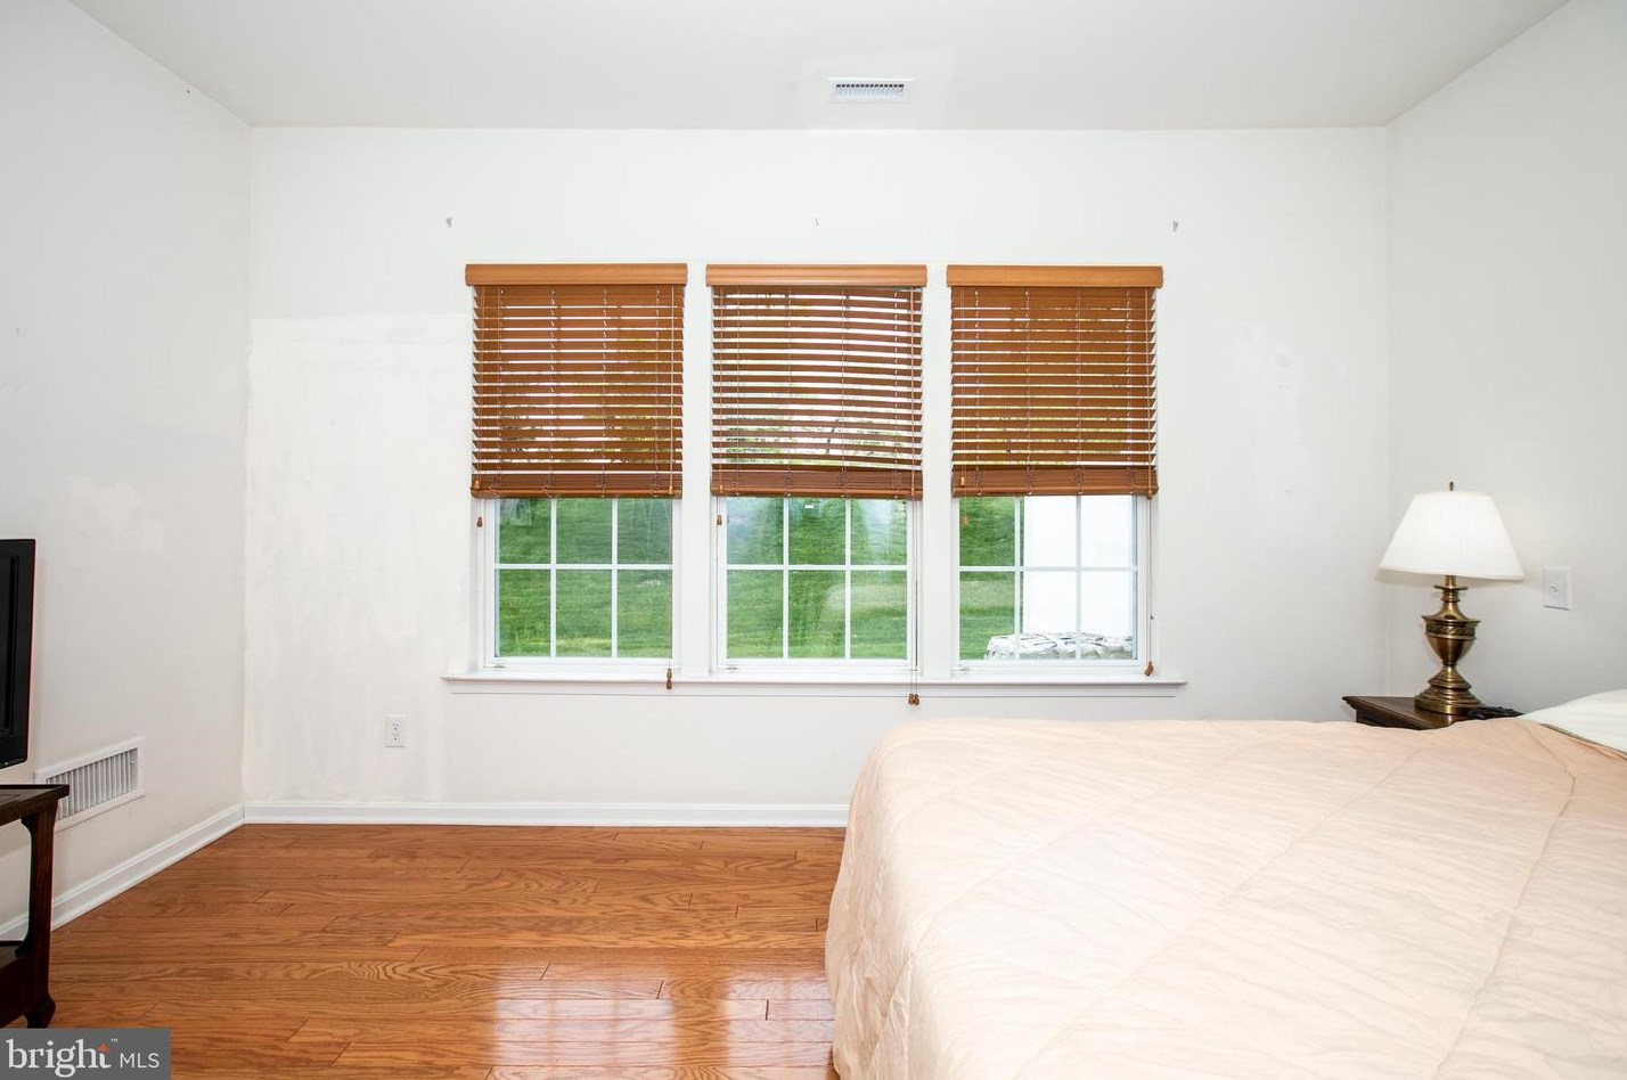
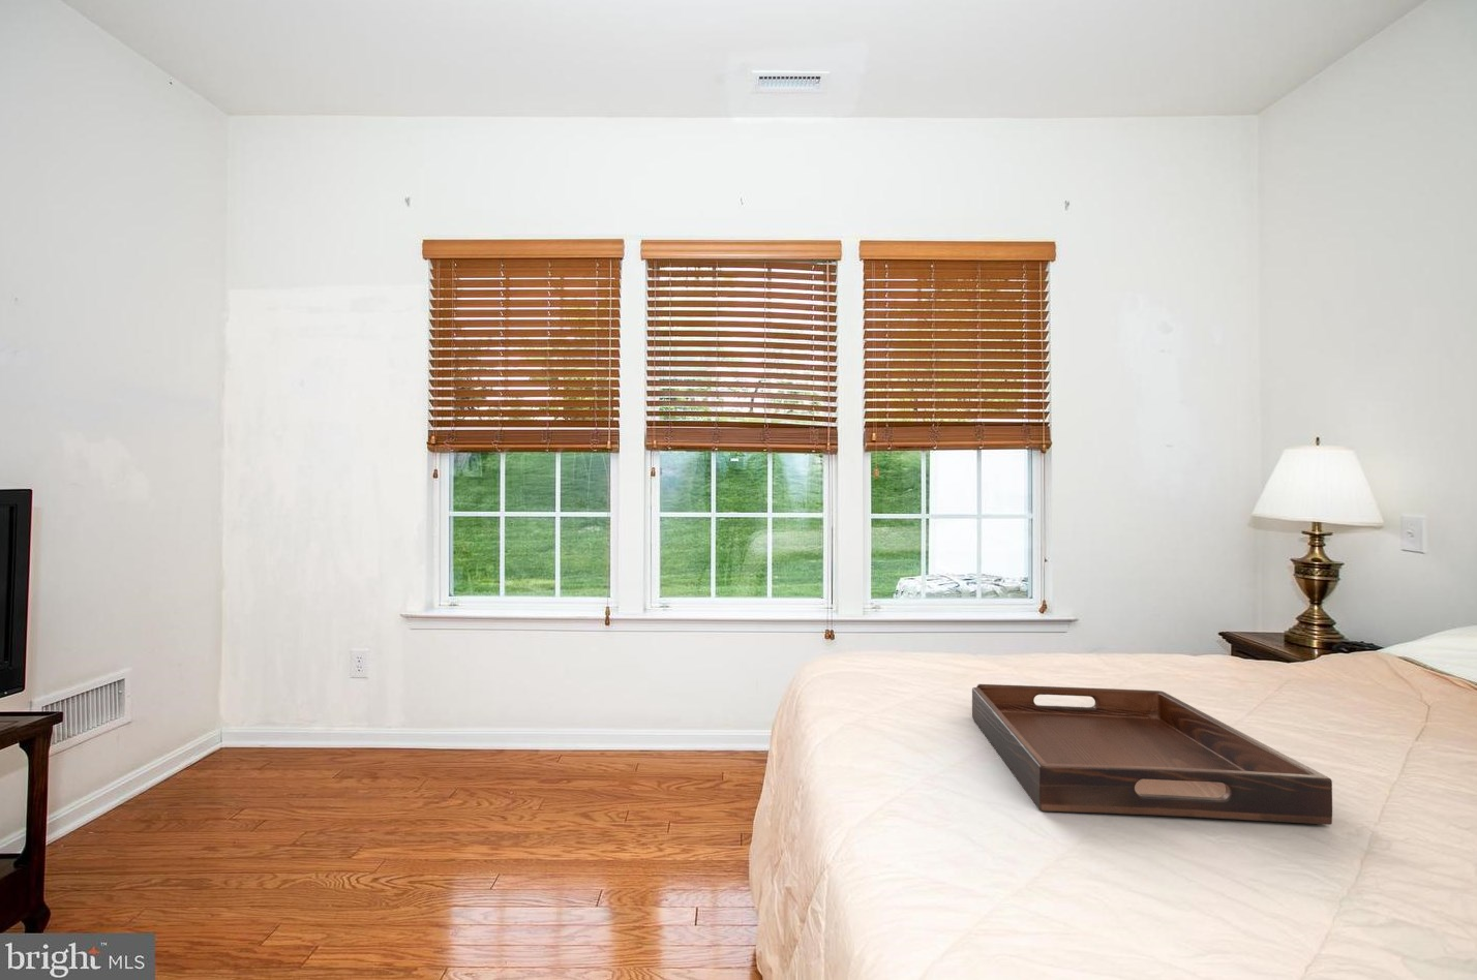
+ serving tray (1112, 739)
